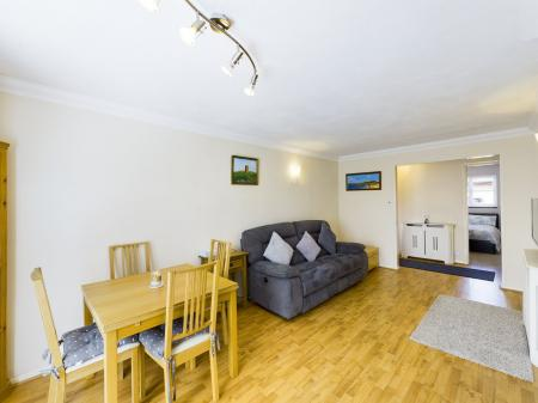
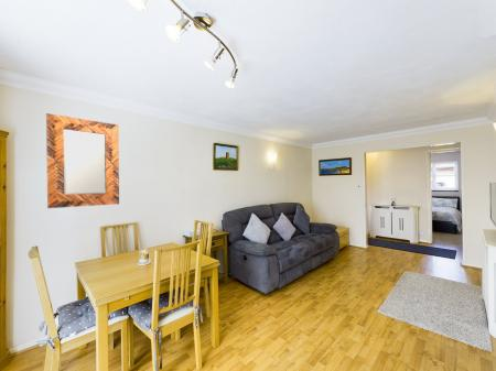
+ home mirror (85, 163)
